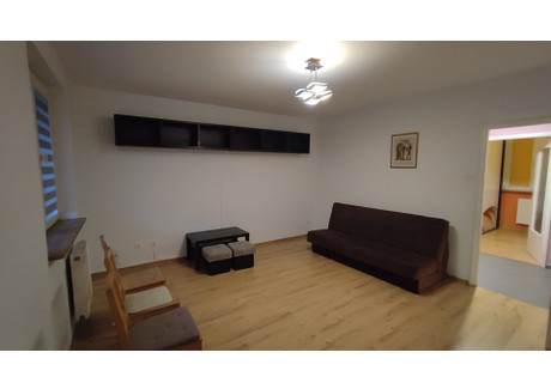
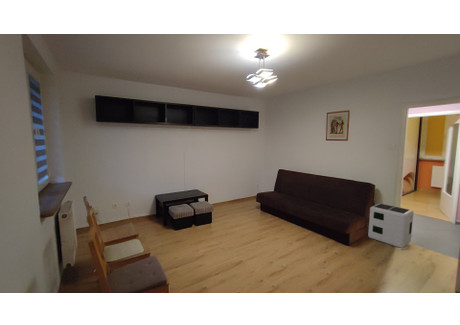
+ air purifier (390, 224)
